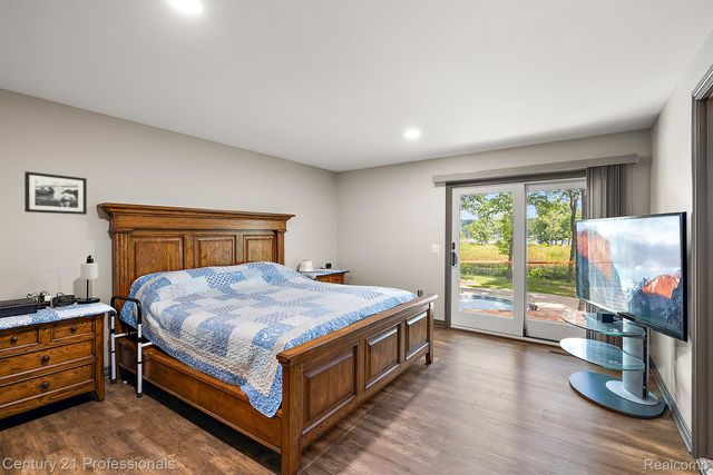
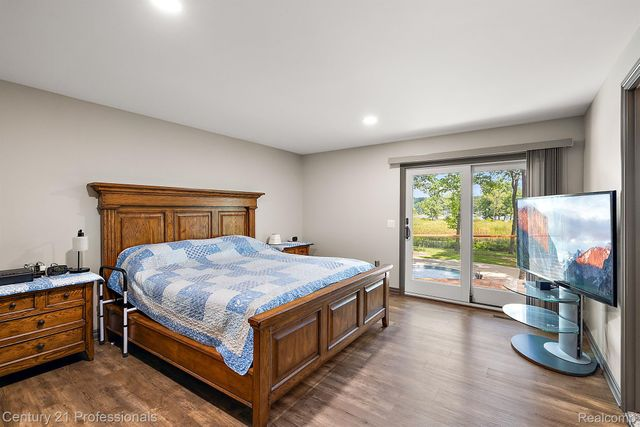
- picture frame (57, 194)
